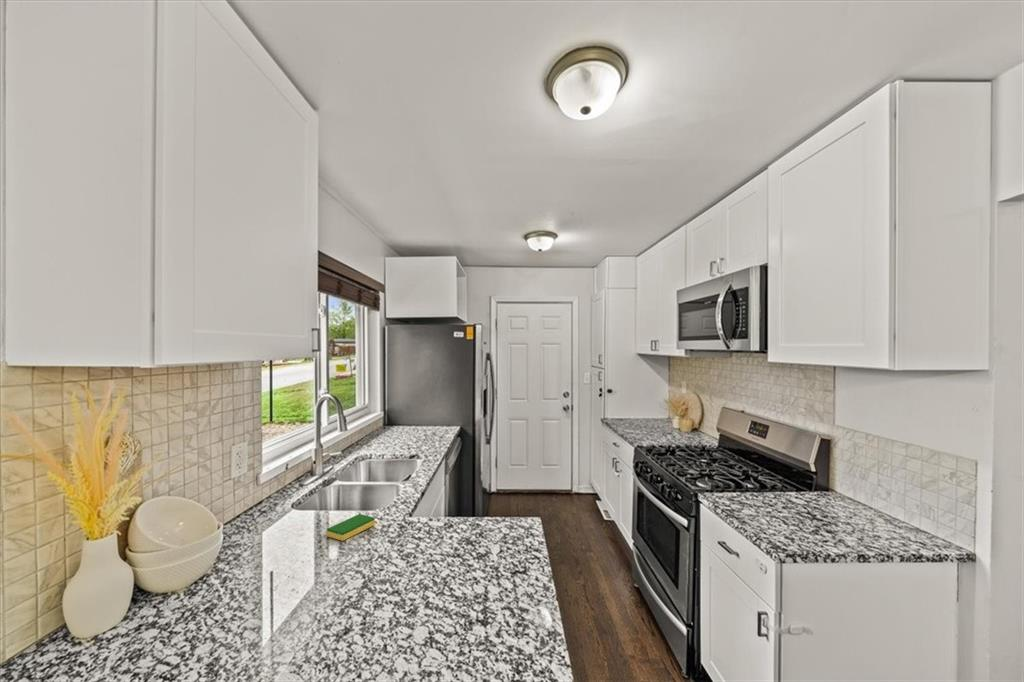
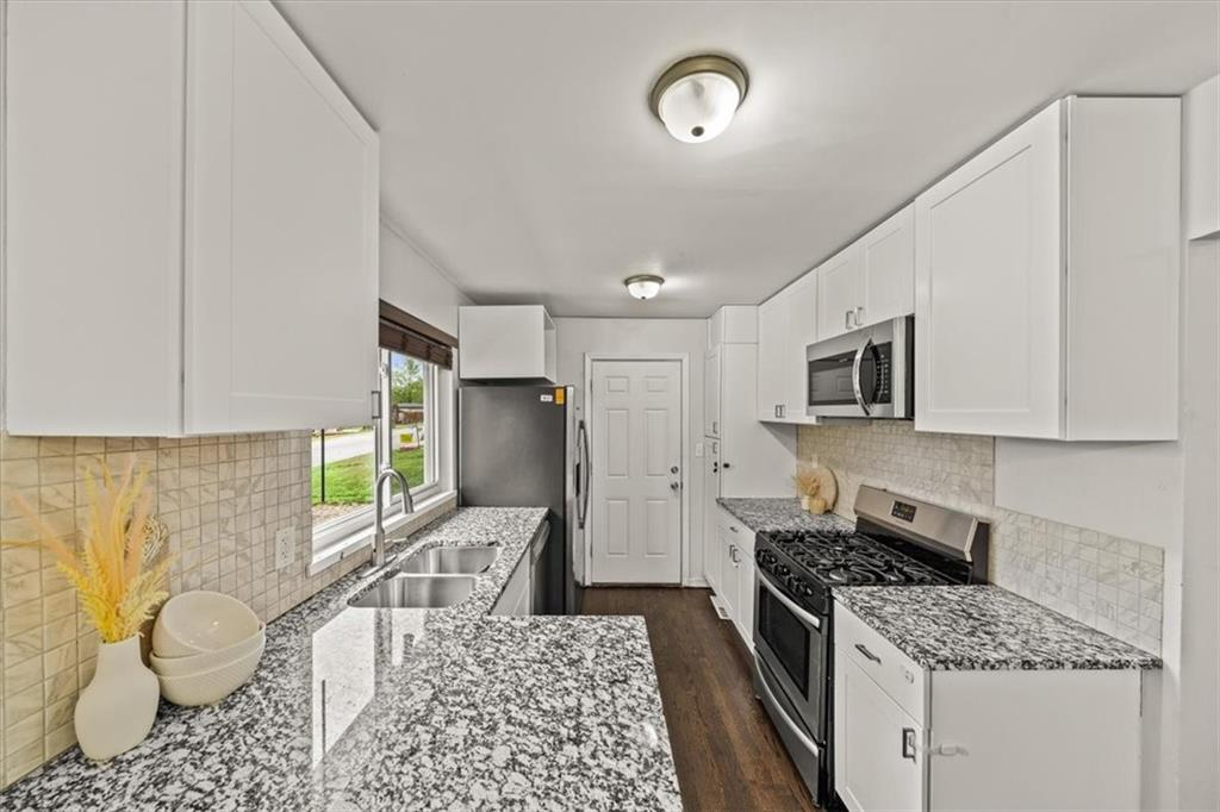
- dish sponge (351, 526)
